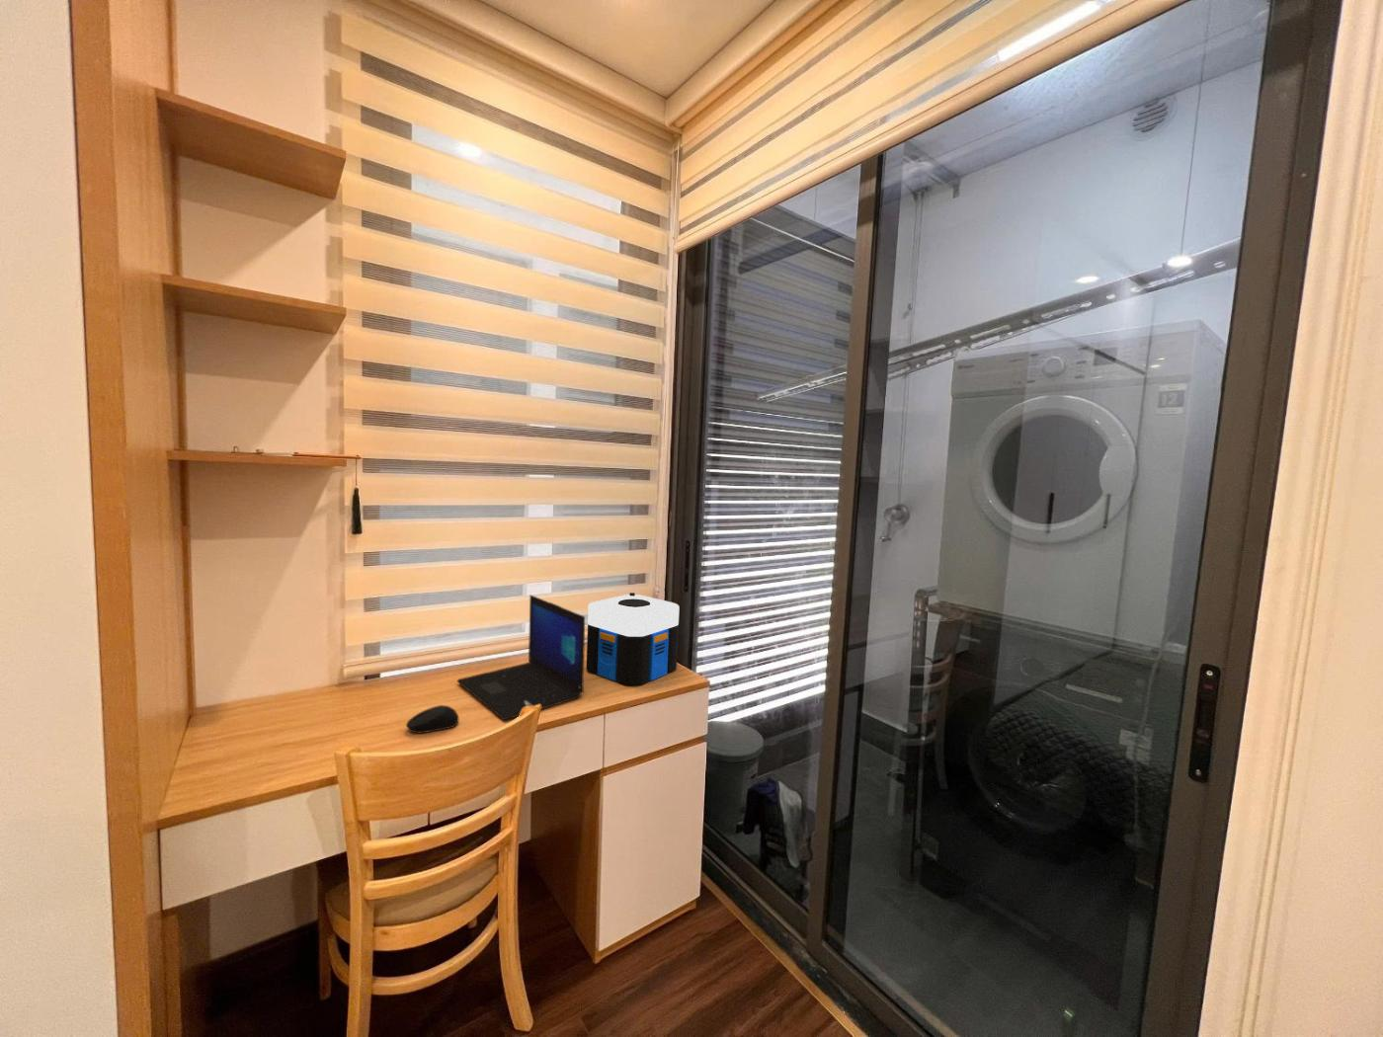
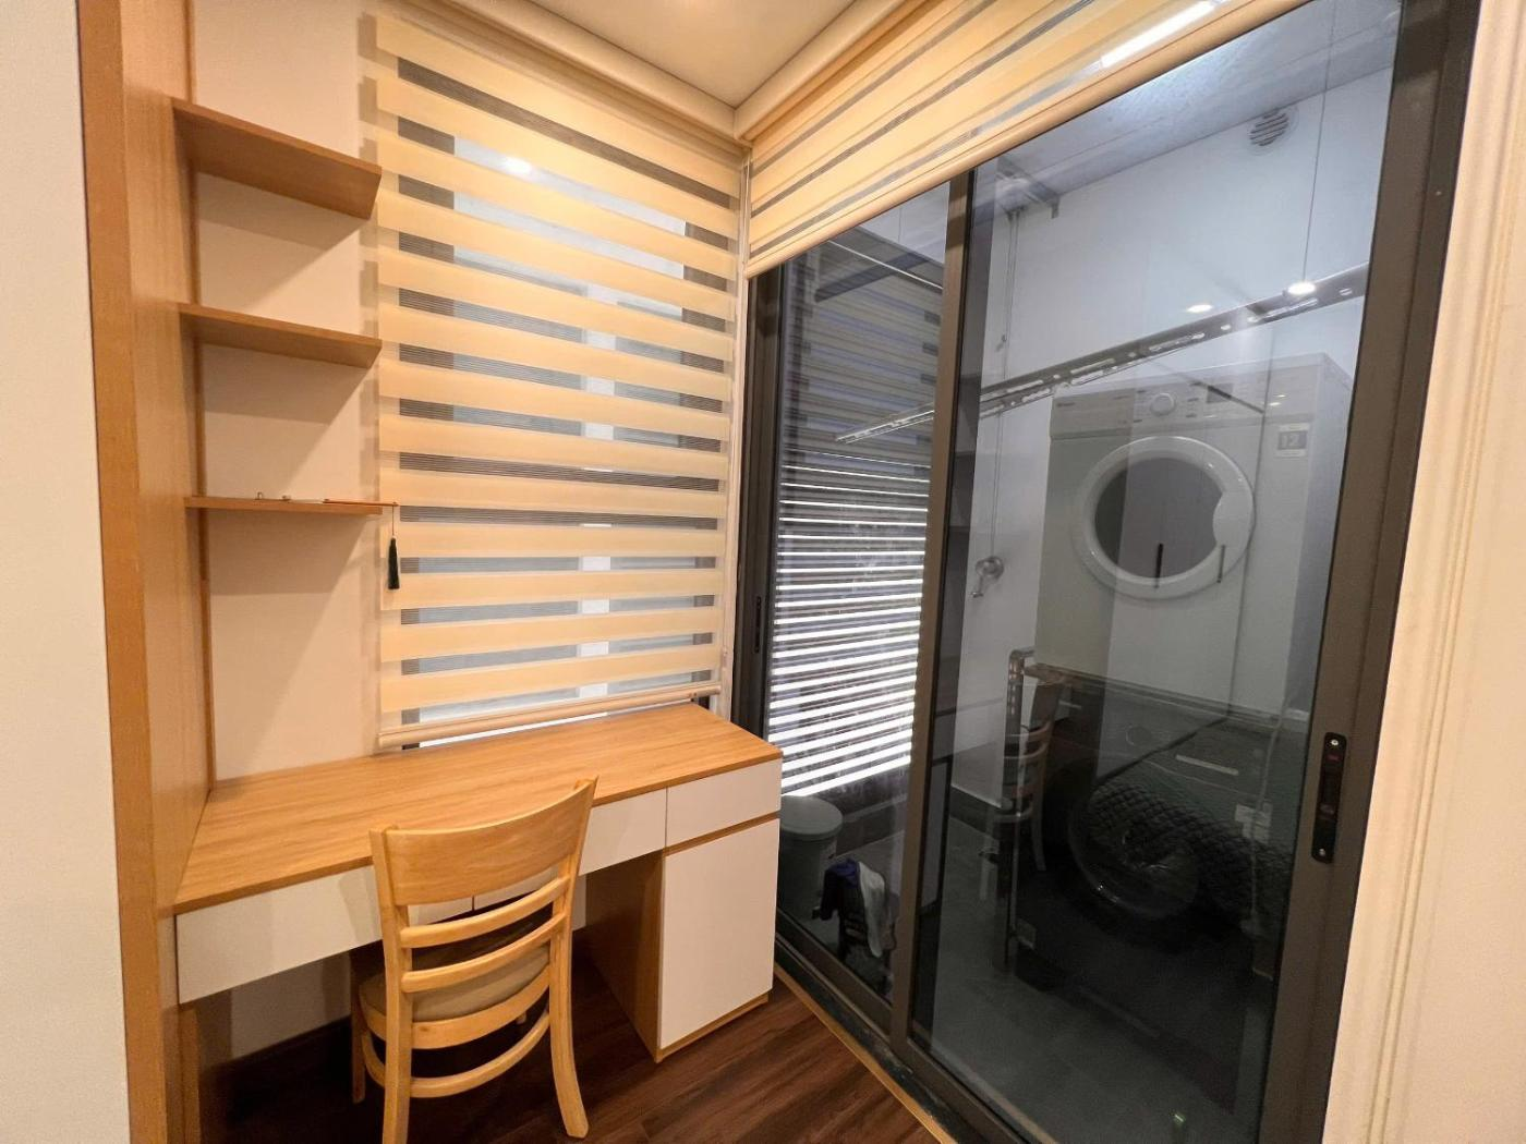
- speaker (633, 633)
- computer mouse (432, 717)
- laptop (528, 650)
